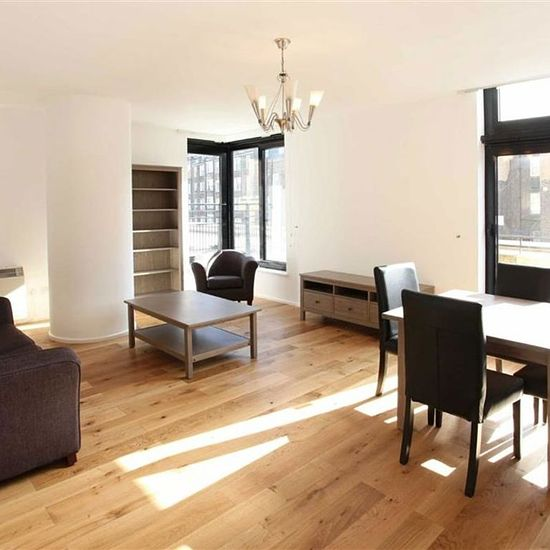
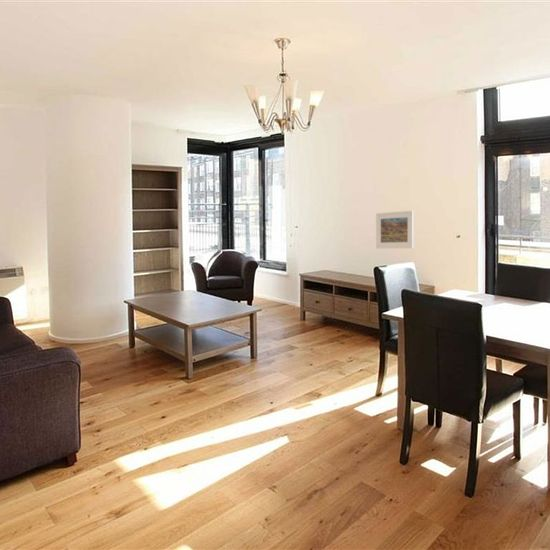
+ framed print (394, 230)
